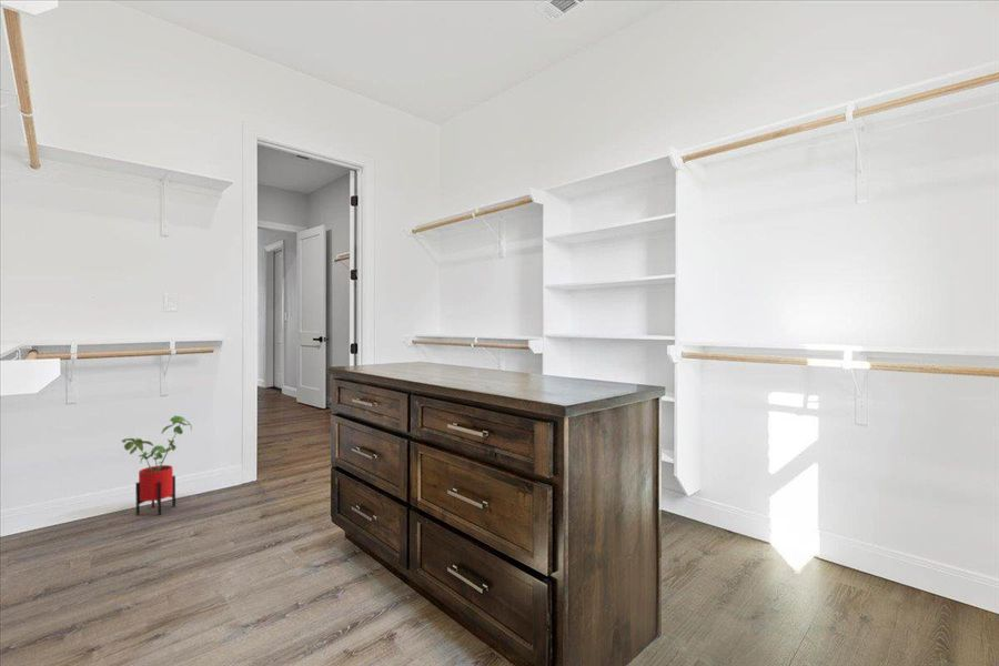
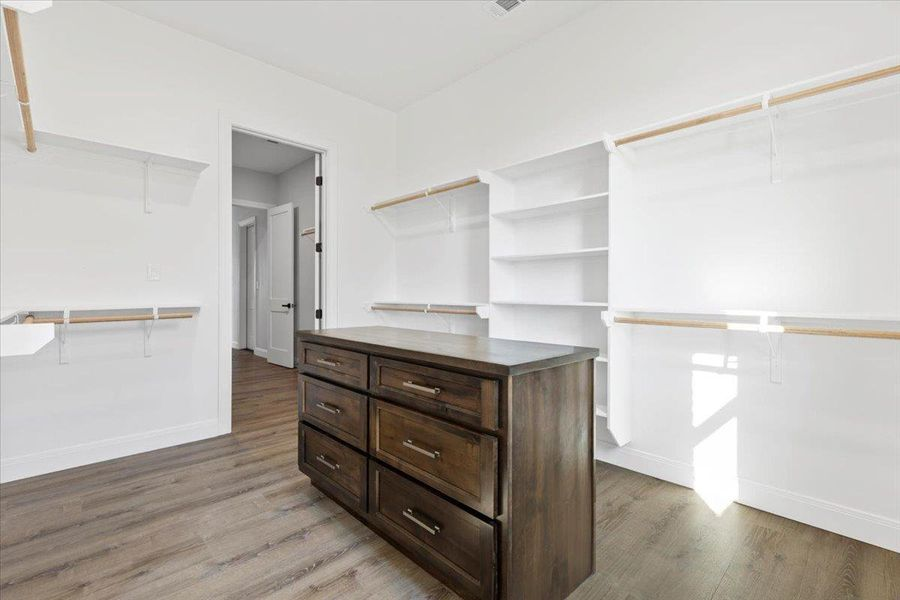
- house plant (161, 463)
